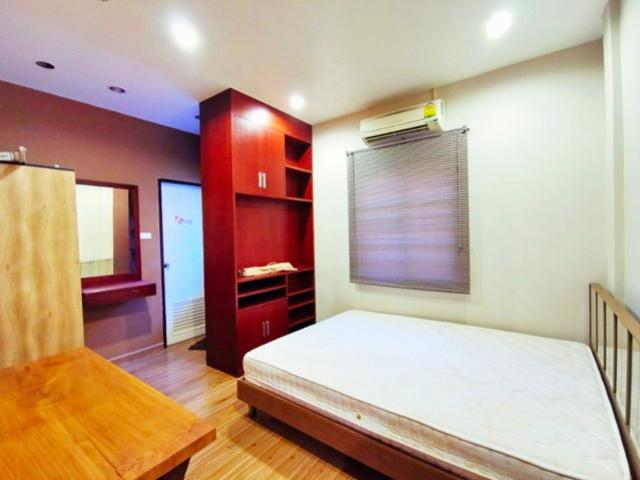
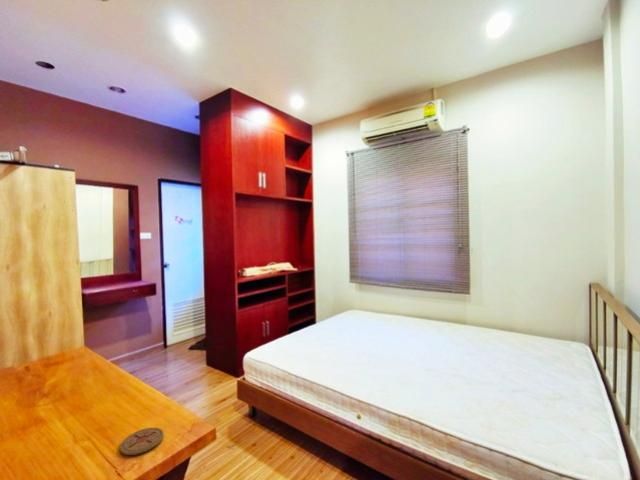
+ coaster (142, 440)
